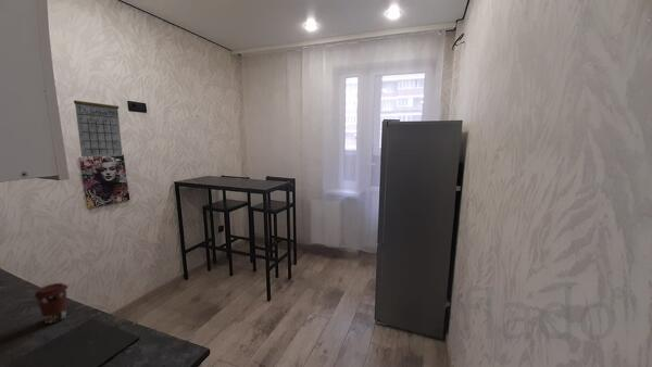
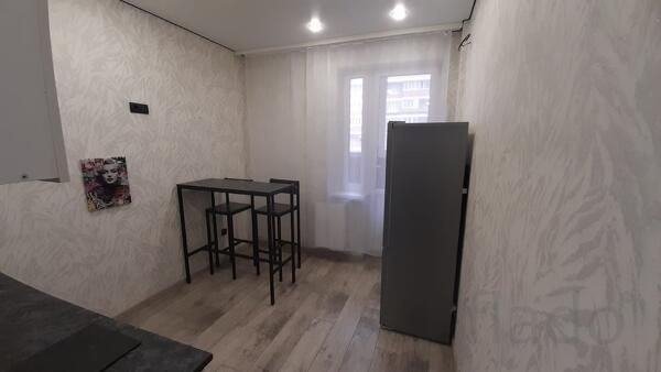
- coffee cup (53, 303)
- calendar (99, 124)
